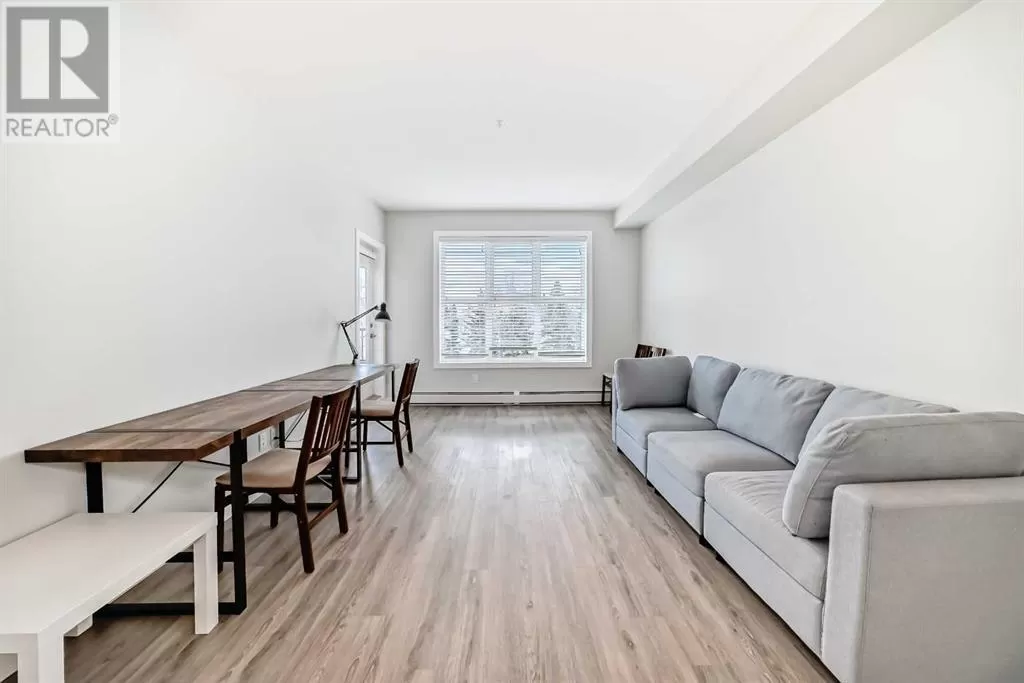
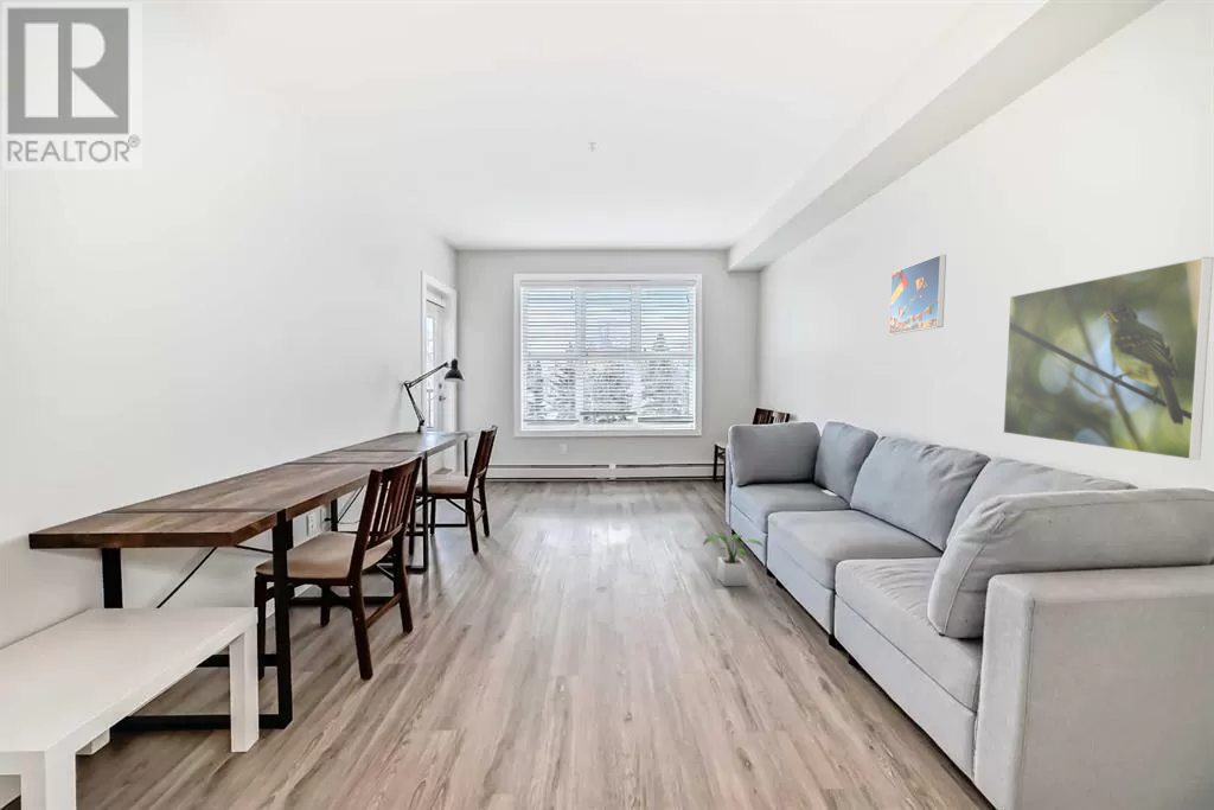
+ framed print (1087, 362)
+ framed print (915, 298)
+ potted plant (729, 557)
